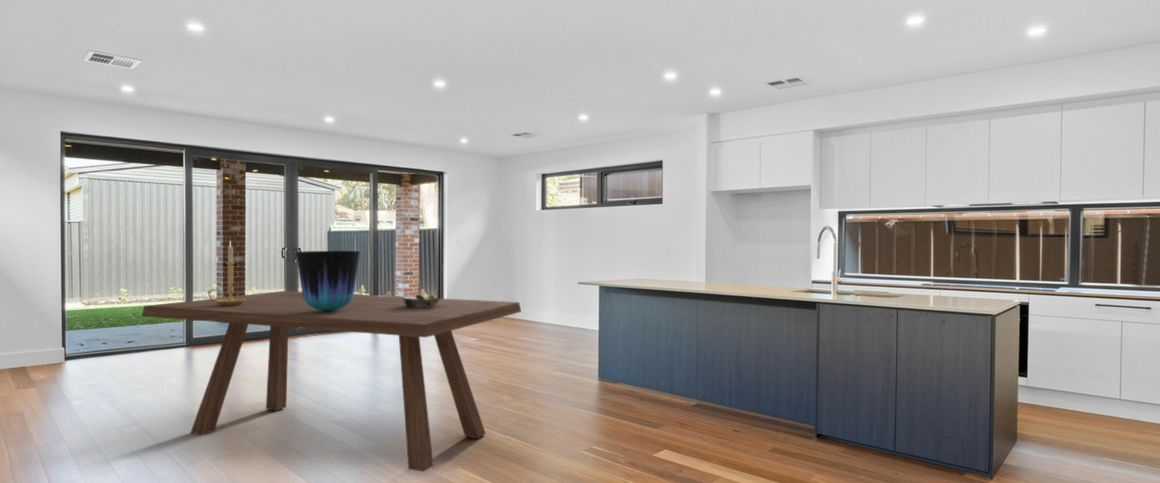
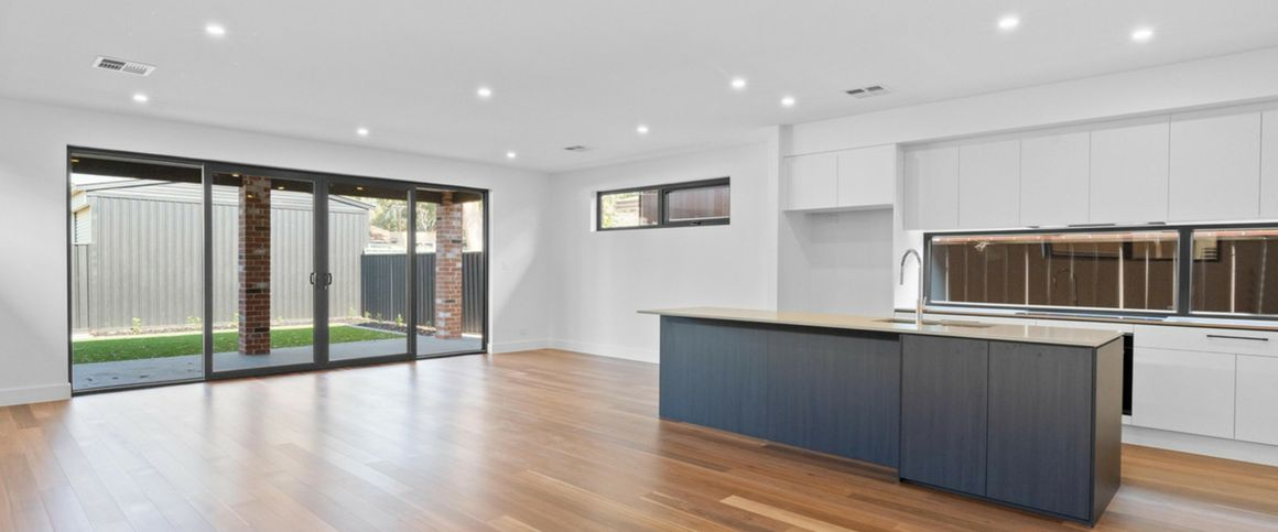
- decorative bowl (425, 297)
- dining table (344, 331)
- candle holder (229, 272)
- vase (328, 281)
